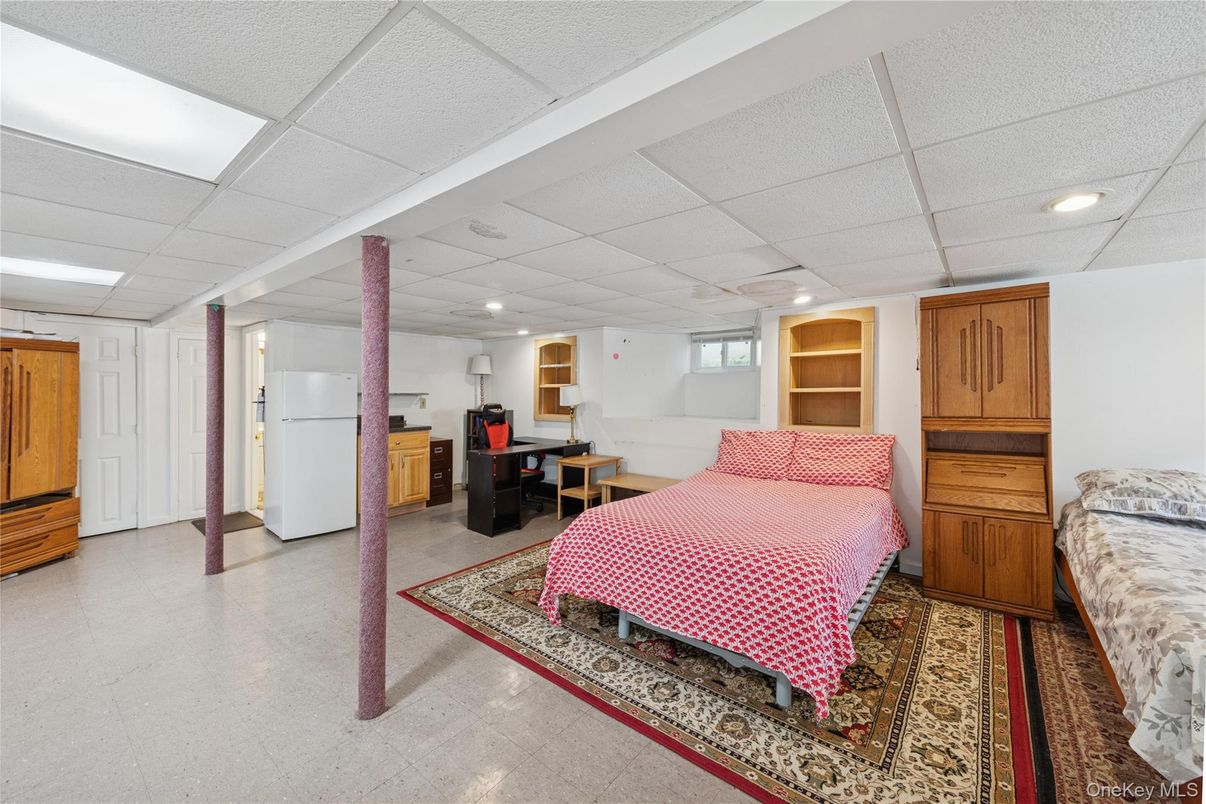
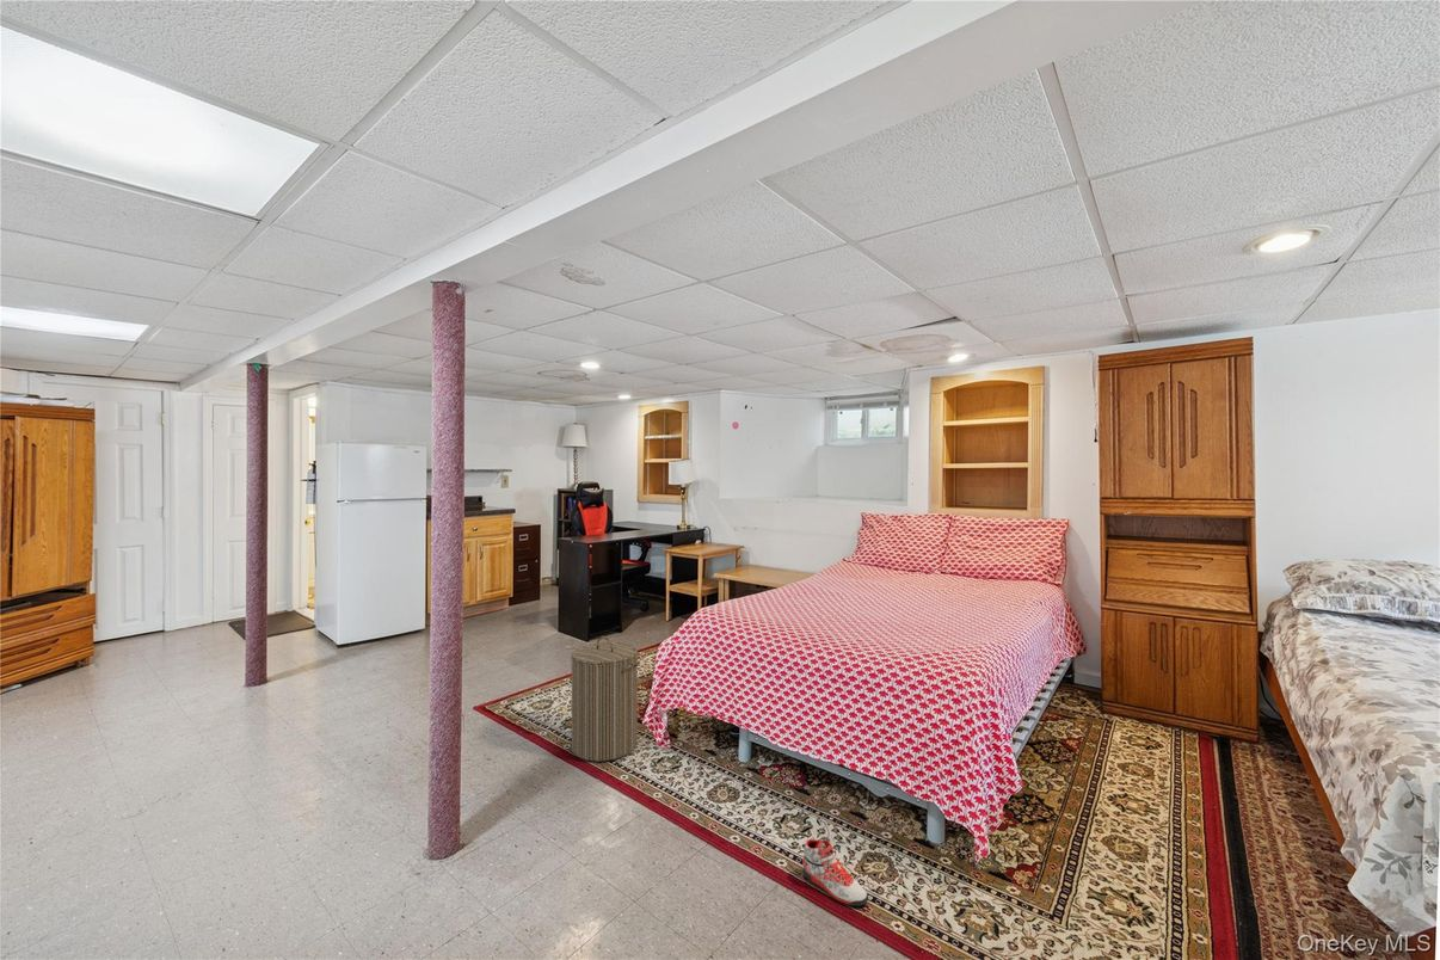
+ sneaker (833, 868)
+ laundry hamper (604, 690)
